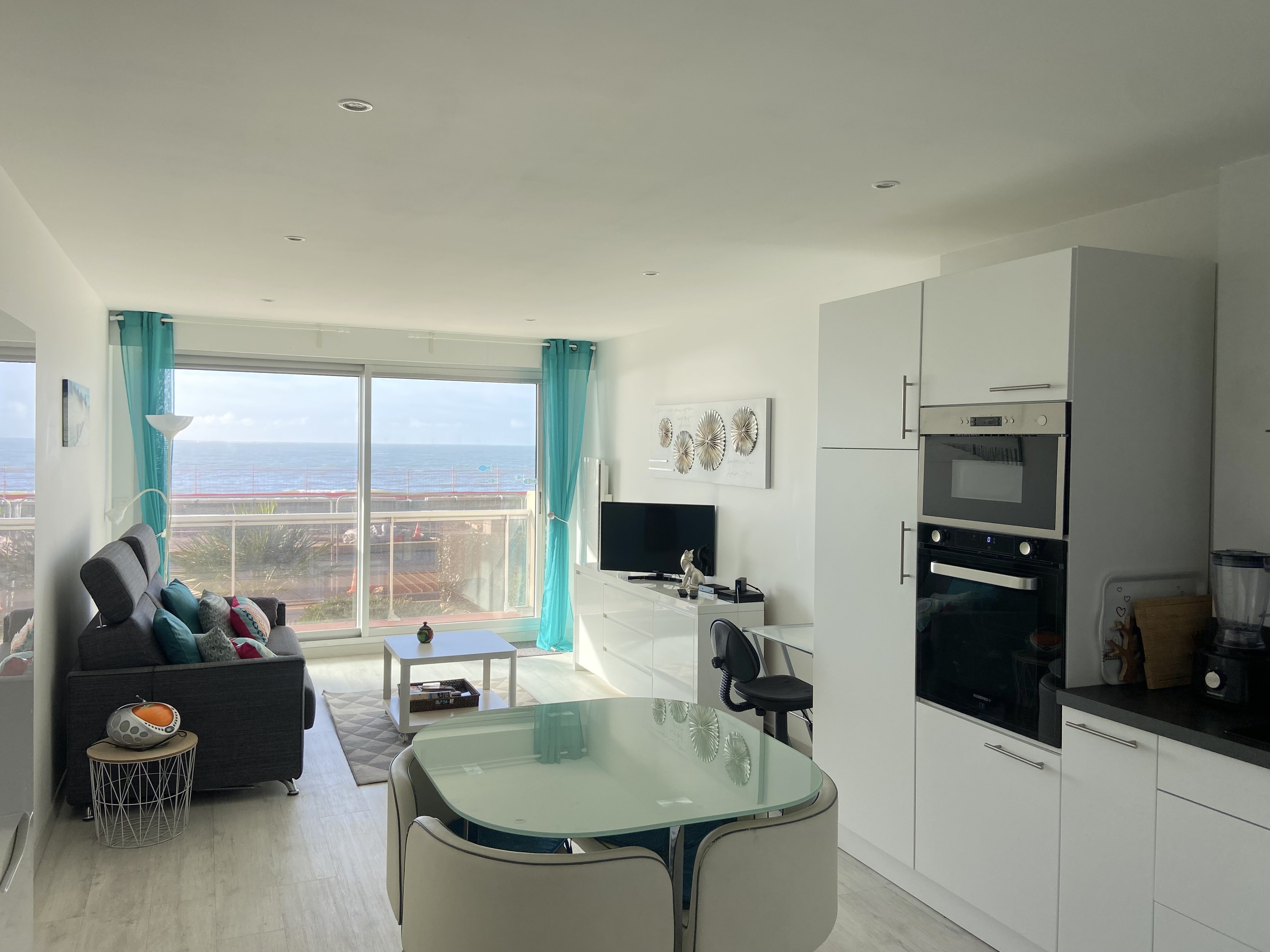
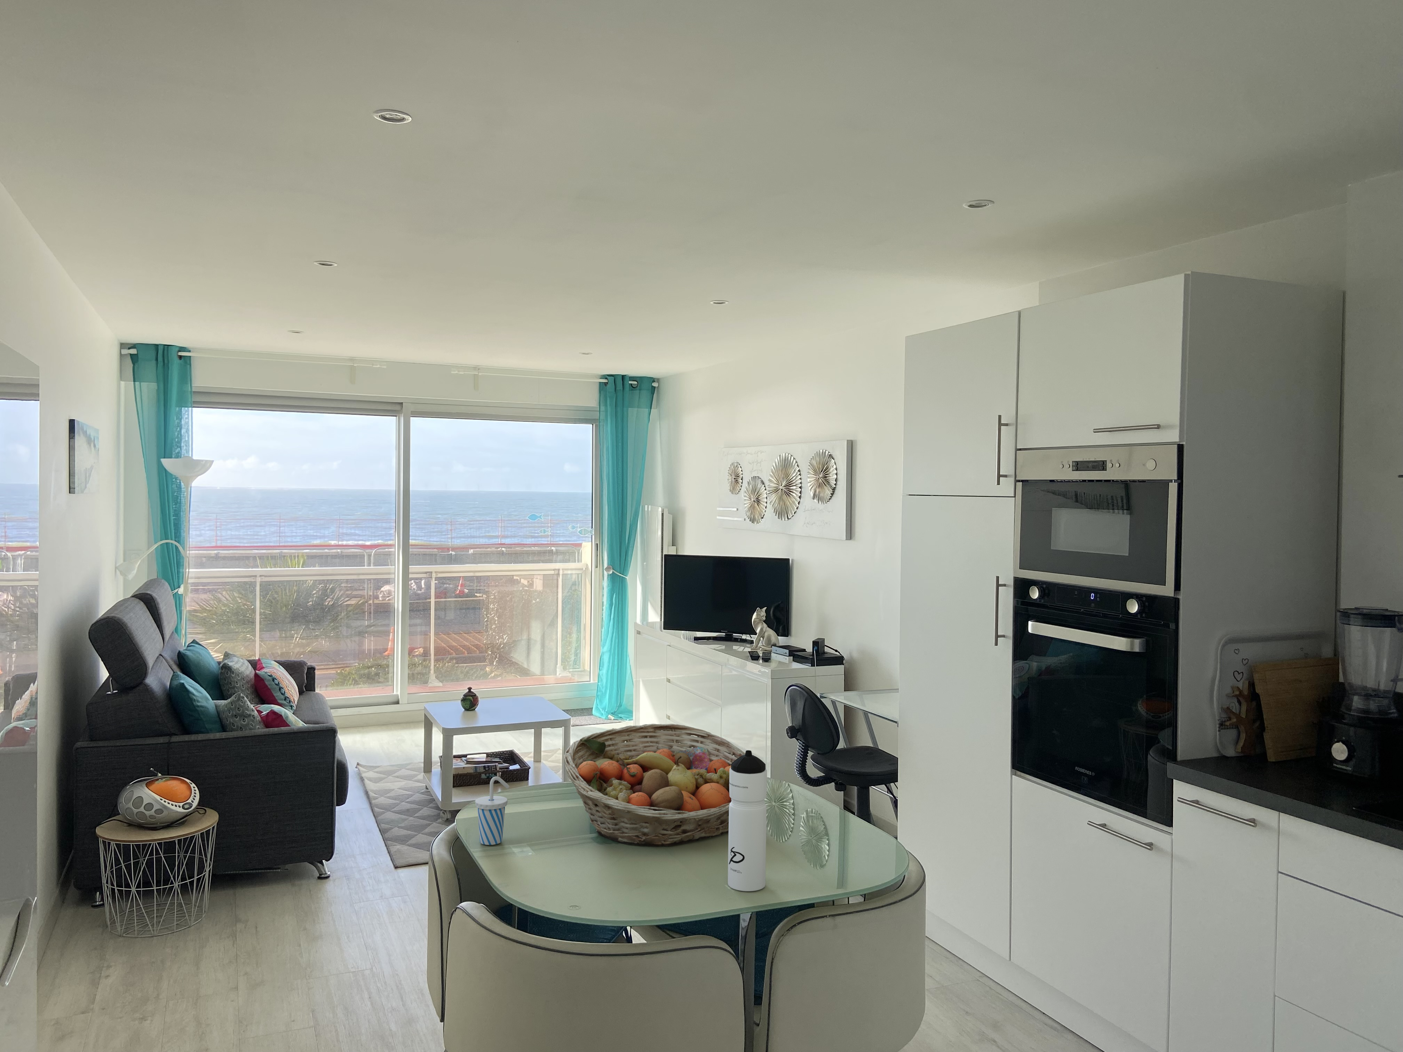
+ fruit basket (663, 782)
+ water bottle (748, 818)
+ cup (493, 809)
